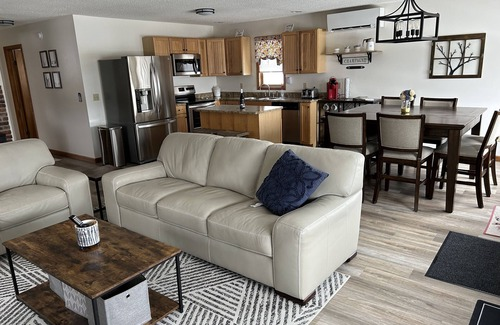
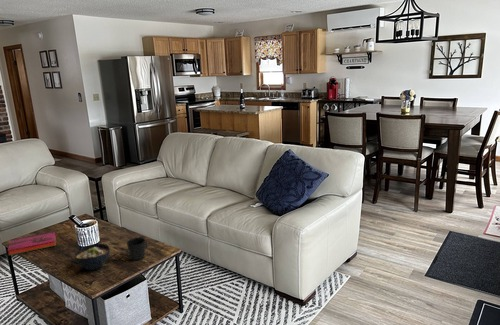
+ bowl (93, 257)
+ cup (138, 248)
+ hardback book (32, 242)
